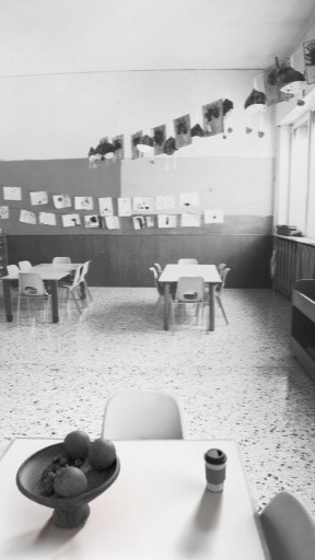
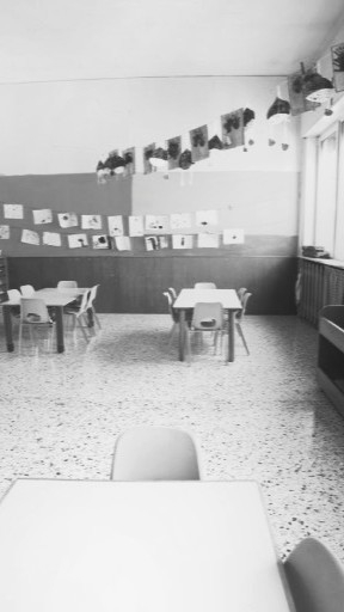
- fruit bowl (70, 481)
- coffee cup (214, 469)
